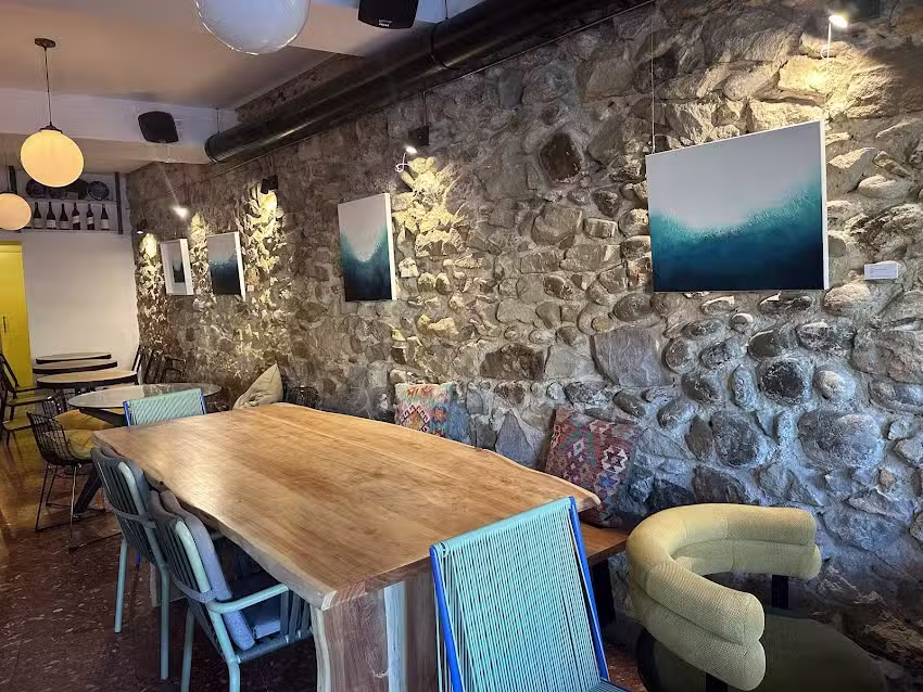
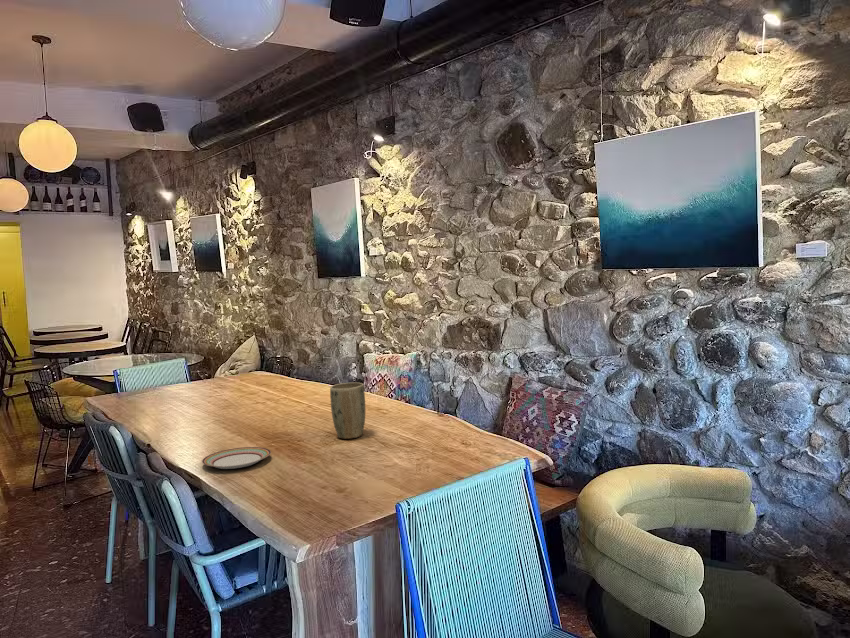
+ plate (237, 459)
+ plant pot (348, 410)
